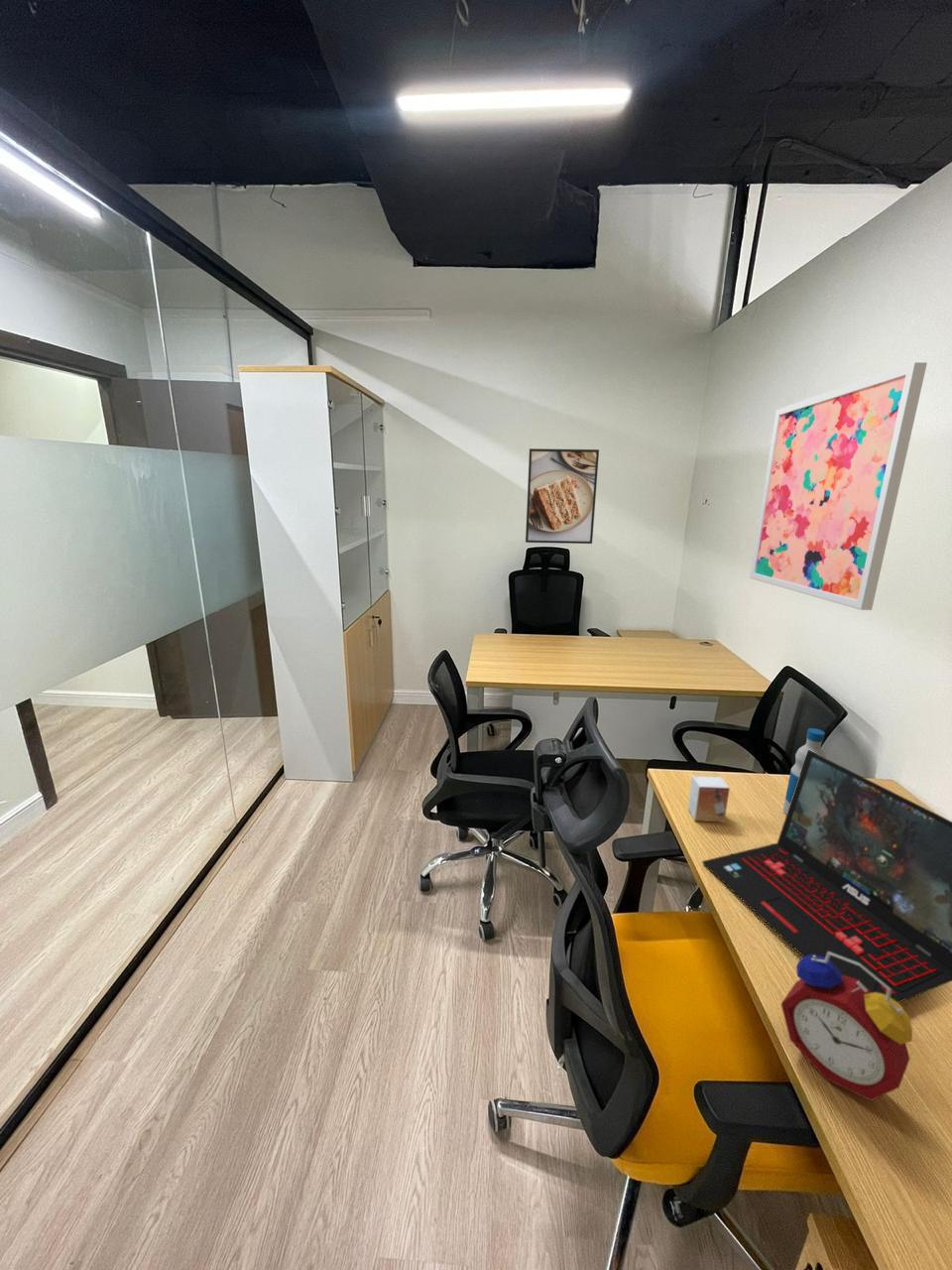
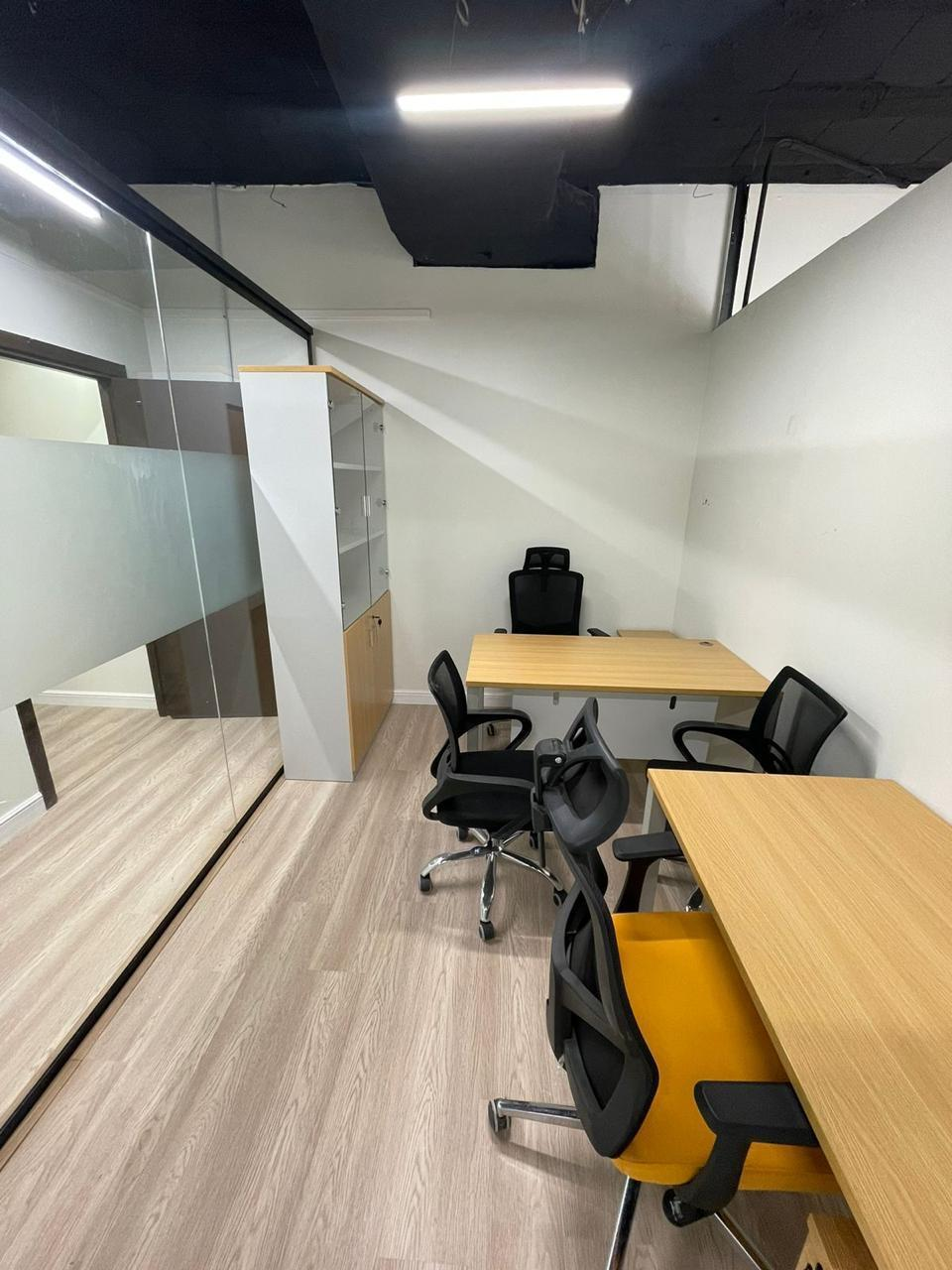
- bottle (800, 771)
- alarm clock (848, 1012)
- wall art (817, 495)
- laptop (832, 860)
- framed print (561, 497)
- small box (708, 799)
